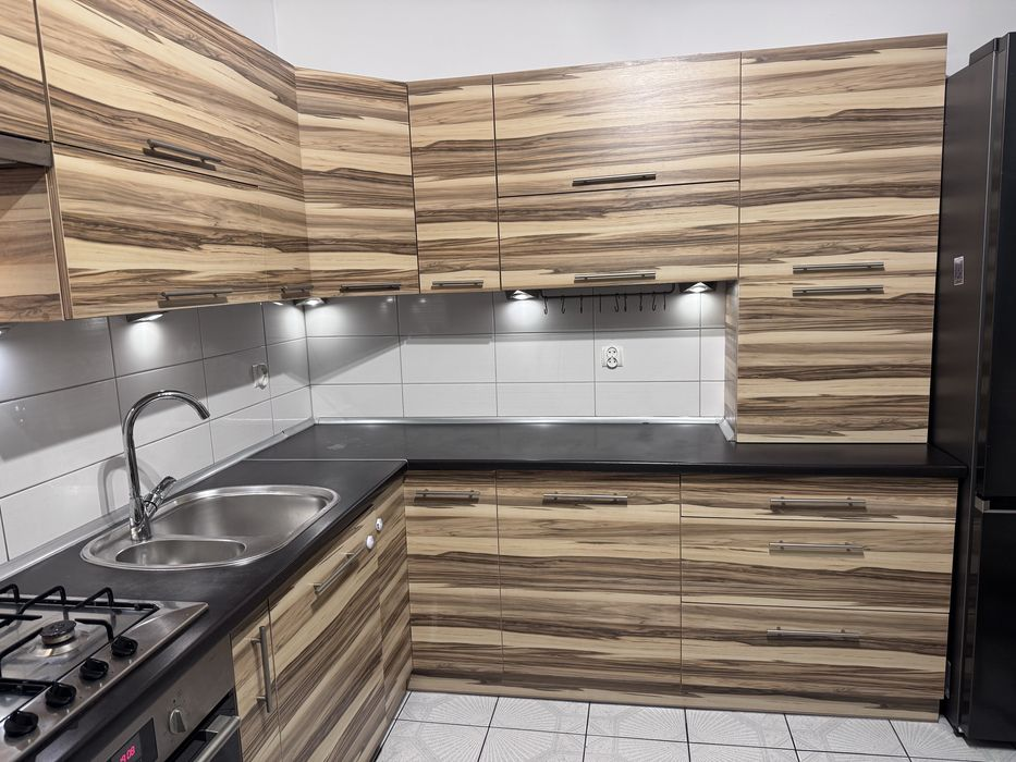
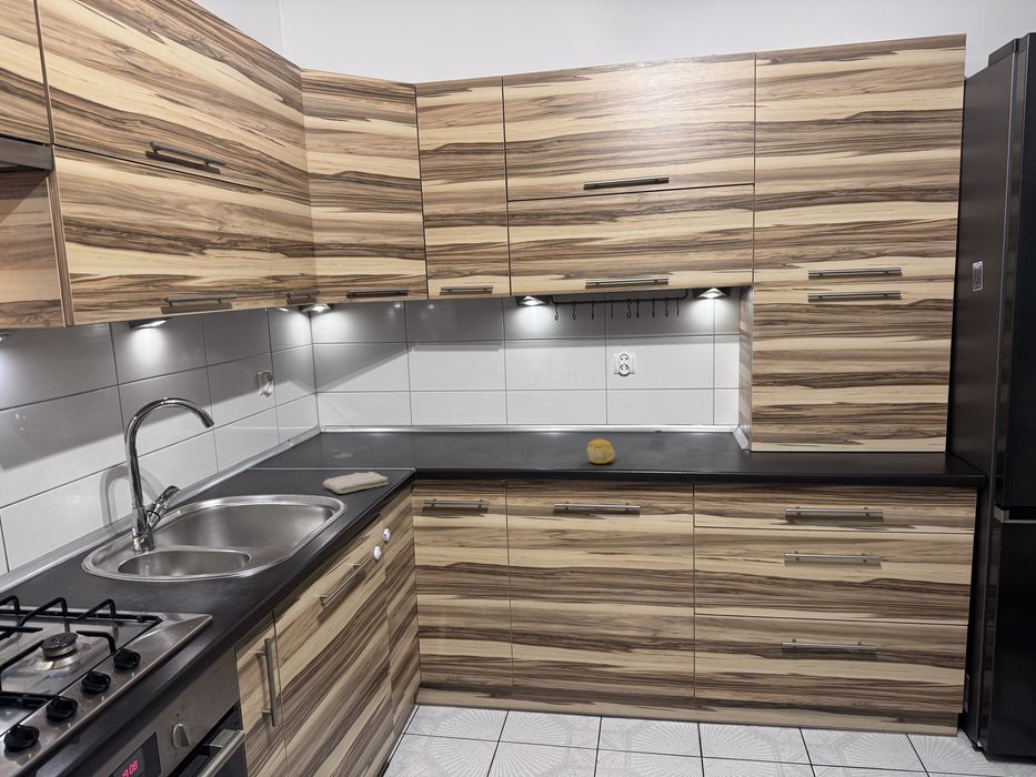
+ fruit (601, 451)
+ washcloth (356, 482)
